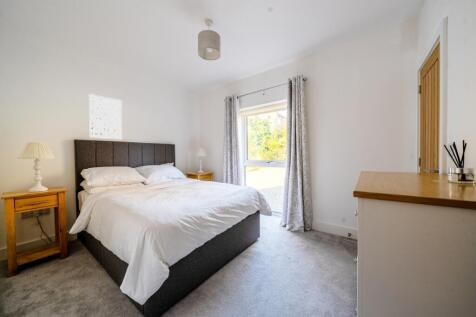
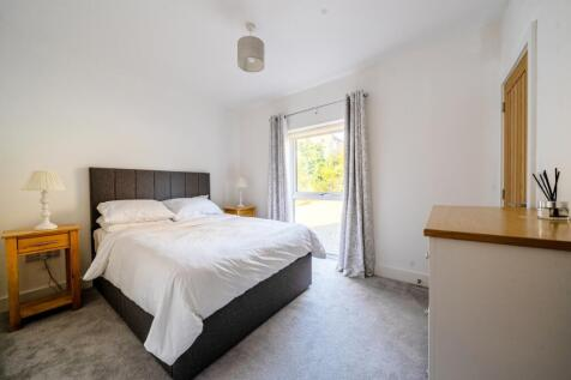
- wall art (106, 118)
